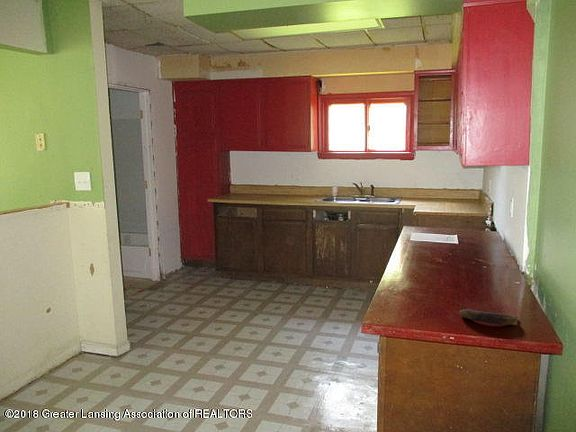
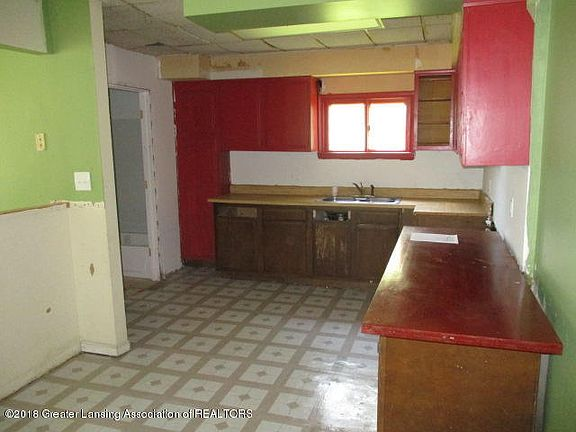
- banana (489, 315)
